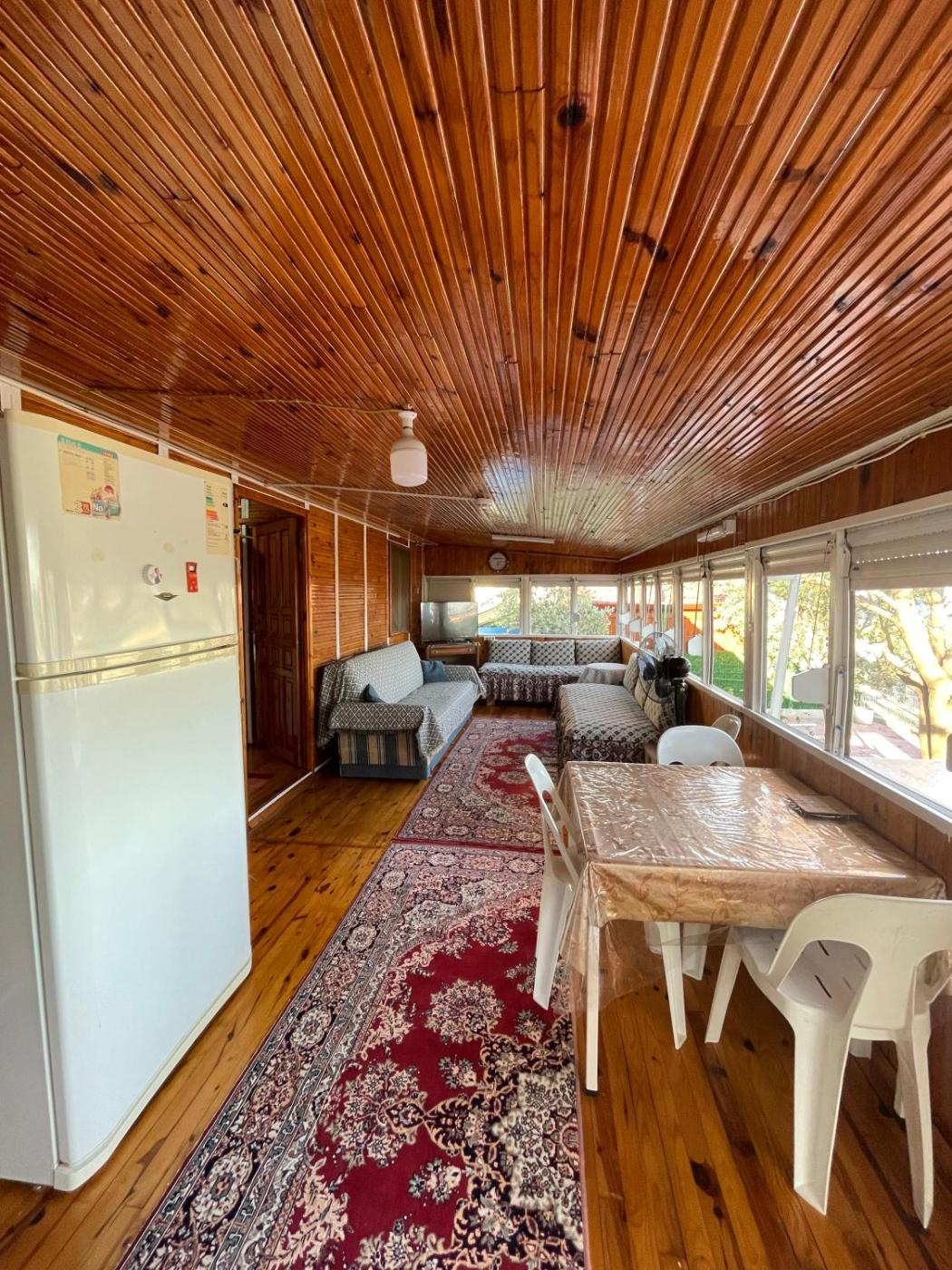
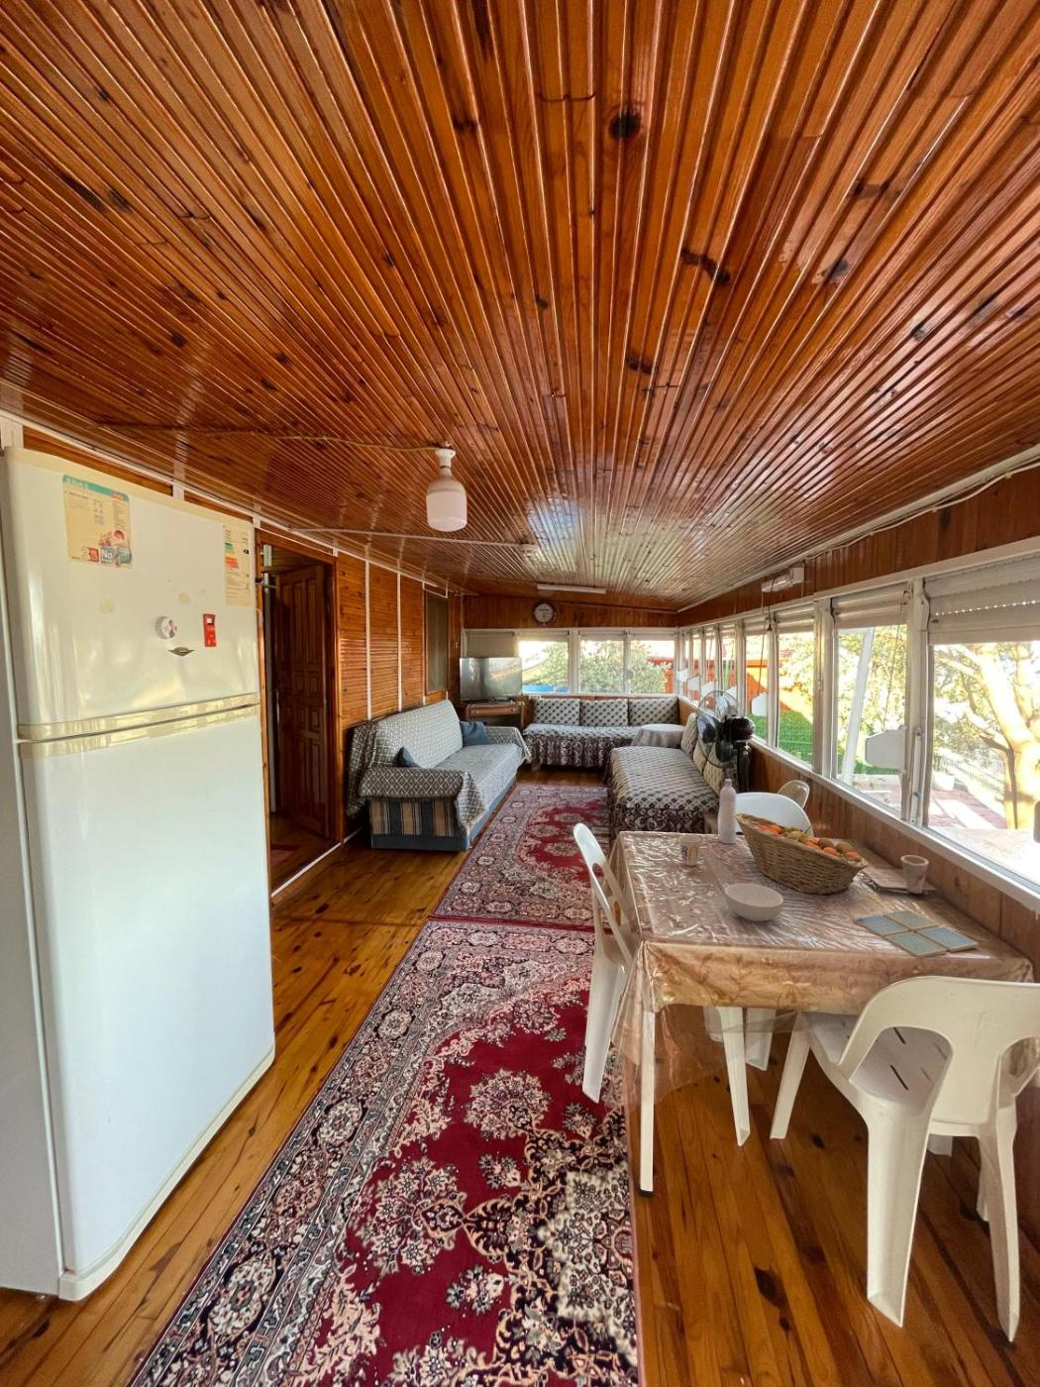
+ bottle (726, 810)
+ drink coaster (912, 932)
+ cup (914, 875)
+ fruit basket (795, 849)
+ cereal bowl (753, 904)
+ cup (689, 850)
